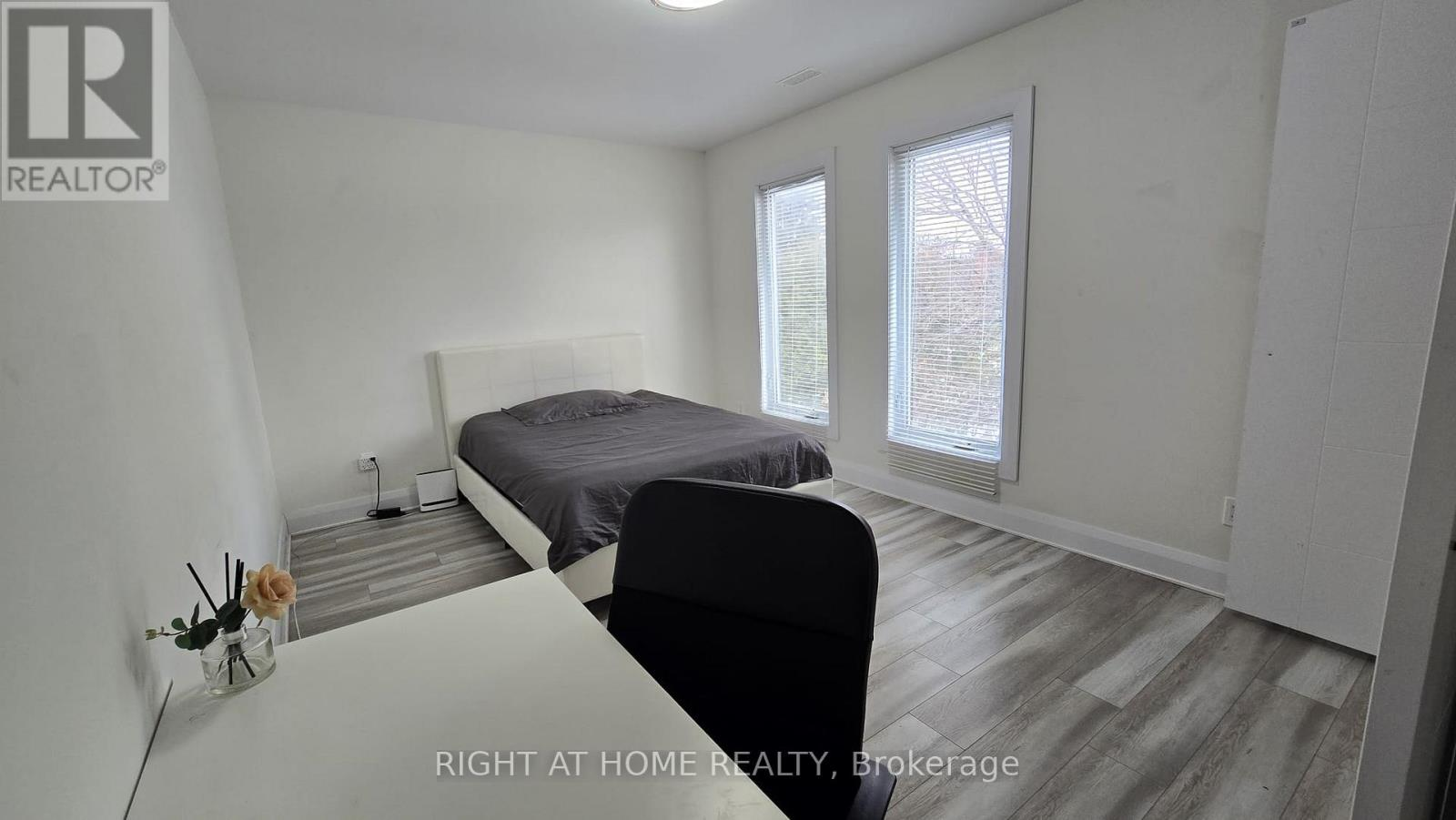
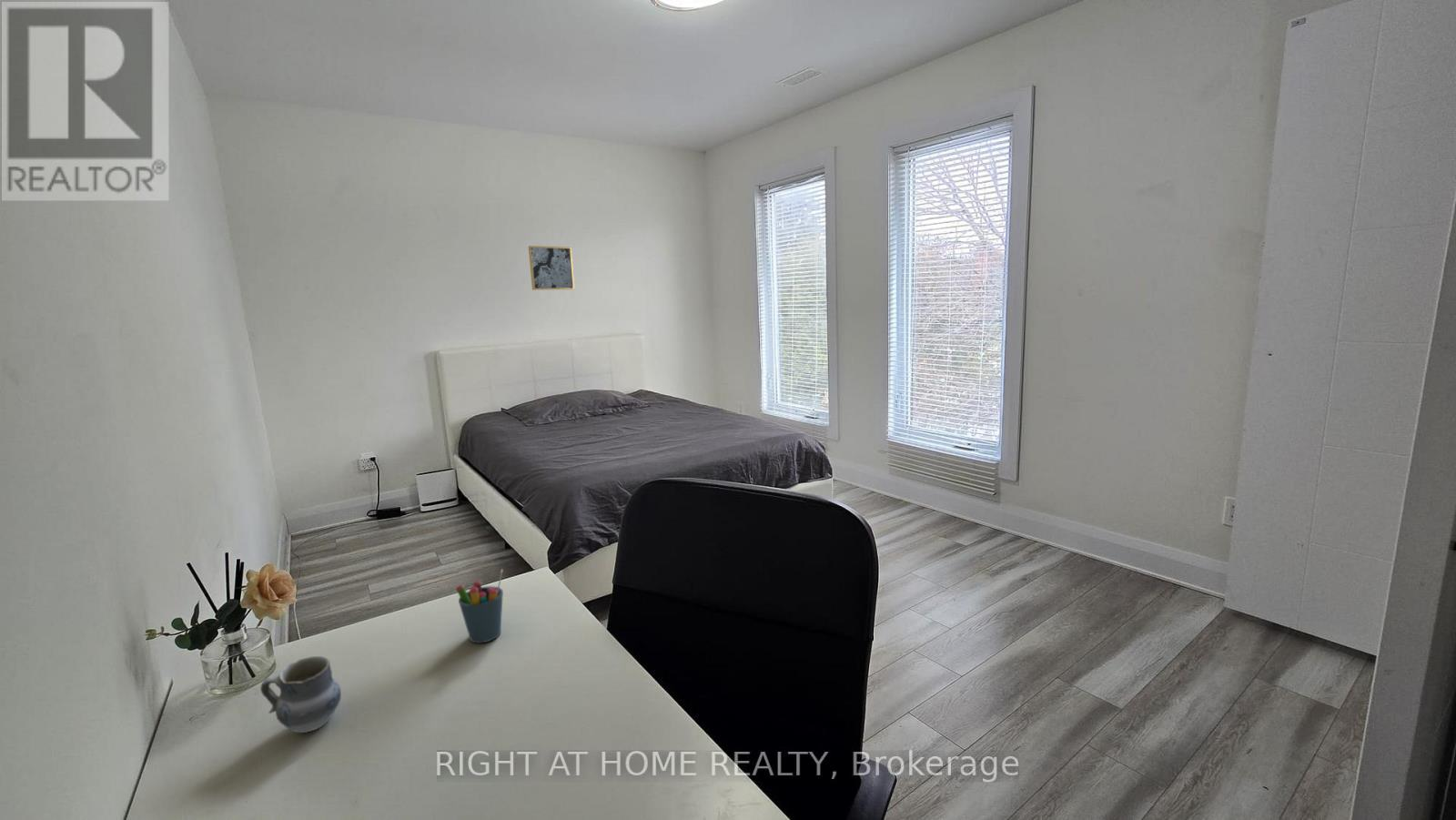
+ cup (301, 696)
+ wall art (551, 268)
+ pen holder (481, 605)
